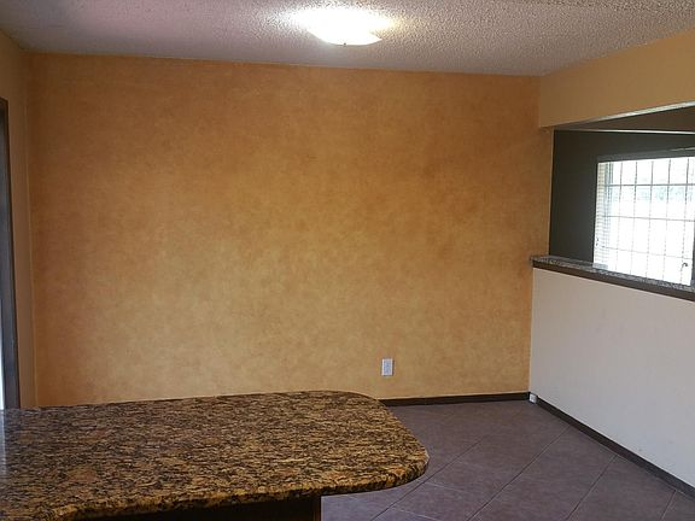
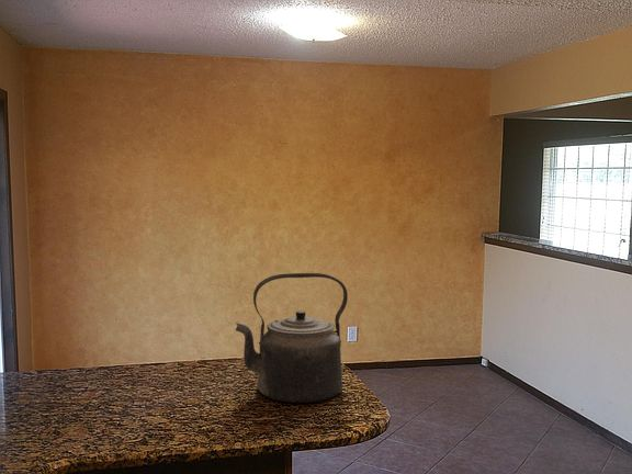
+ kettle (292, 331)
